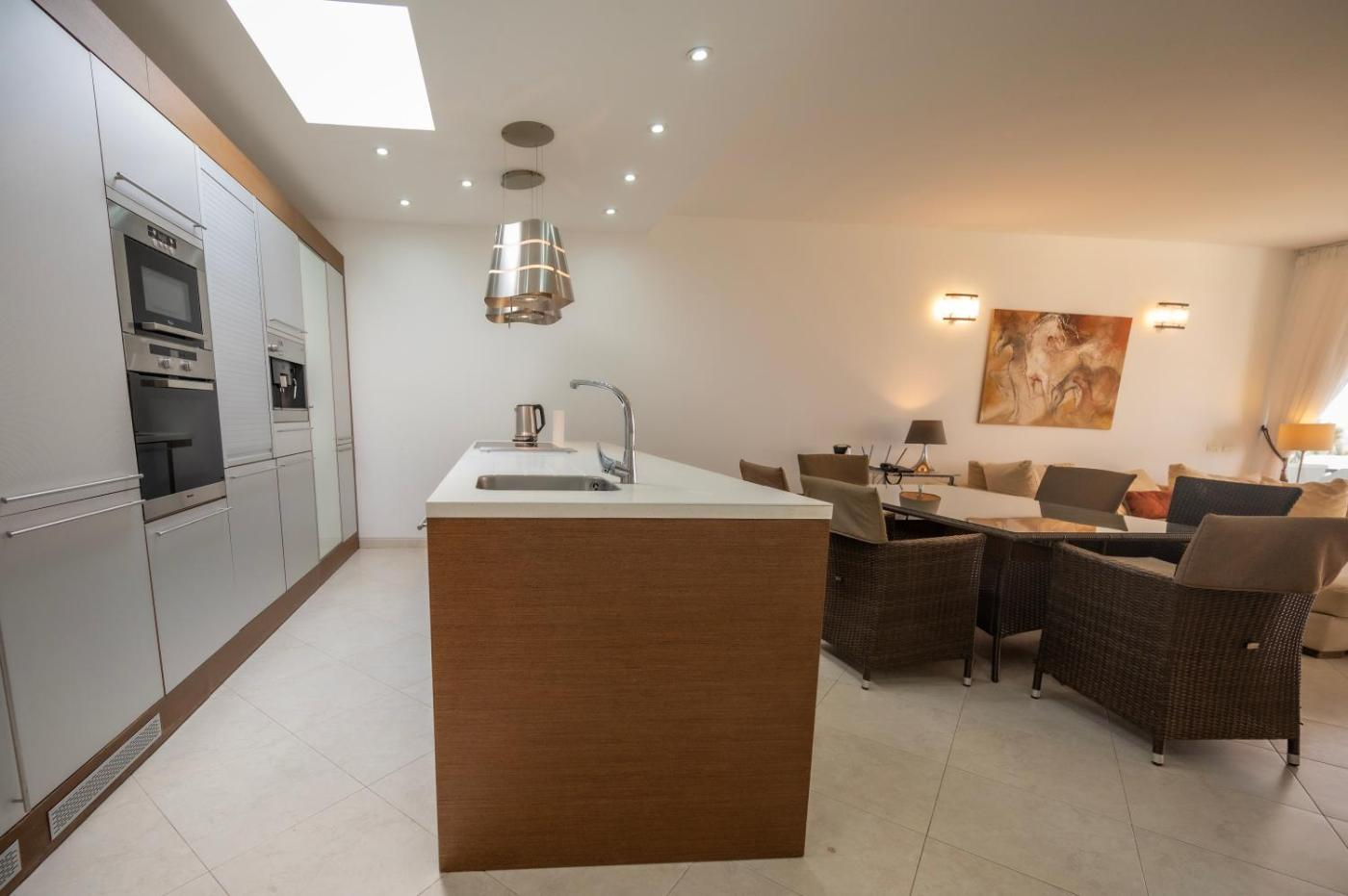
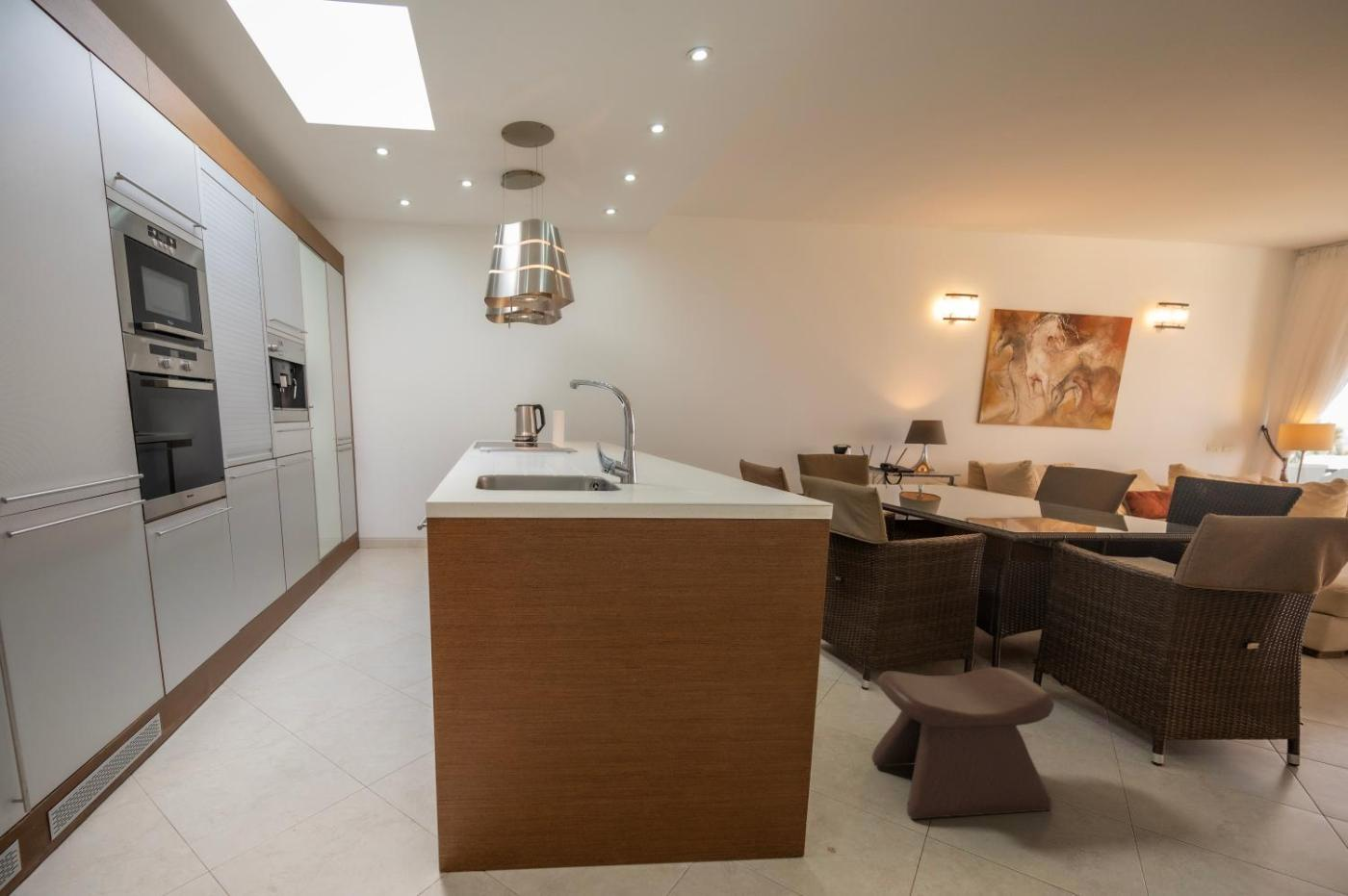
+ stool (959, 734)
